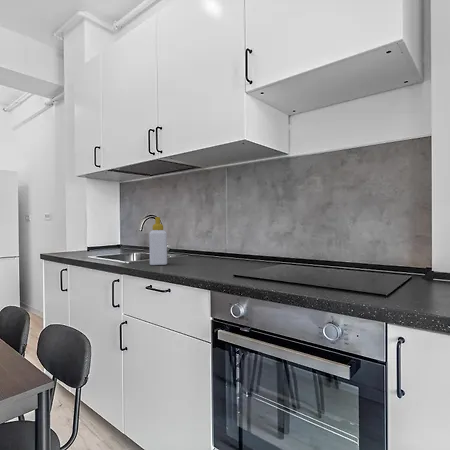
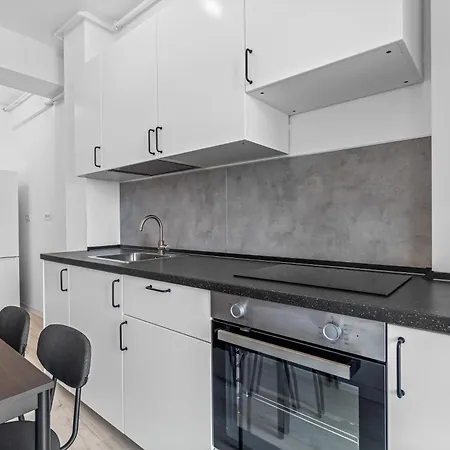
- soap bottle (158, 240)
